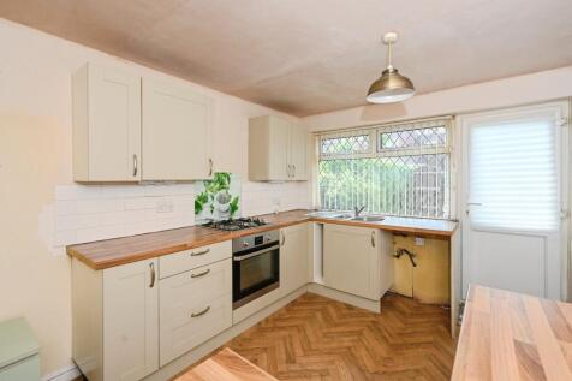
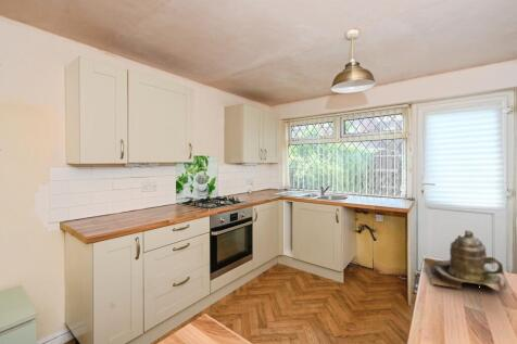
+ teapot (461, 253)
